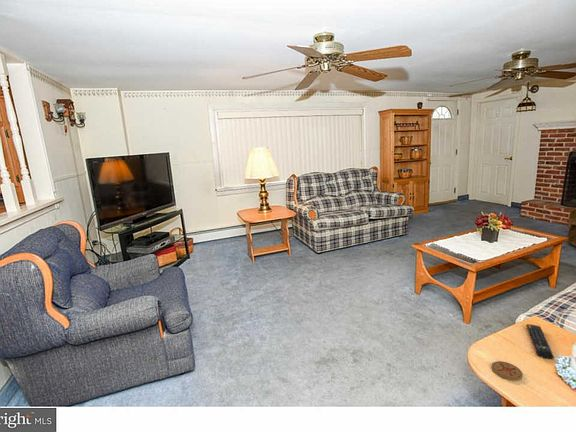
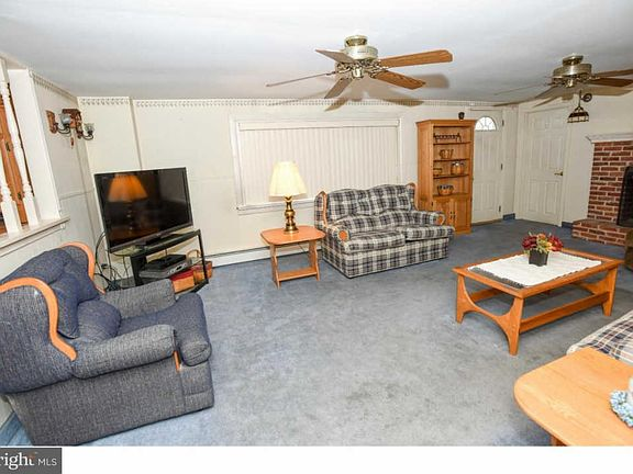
- coaster (506, 370)
- remote control (538, 340)
